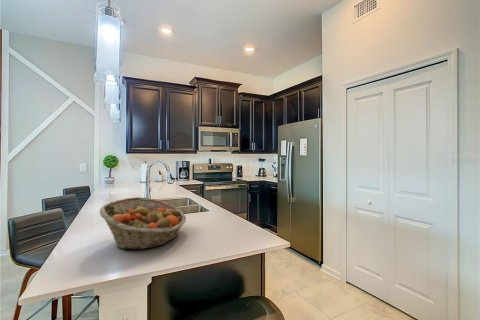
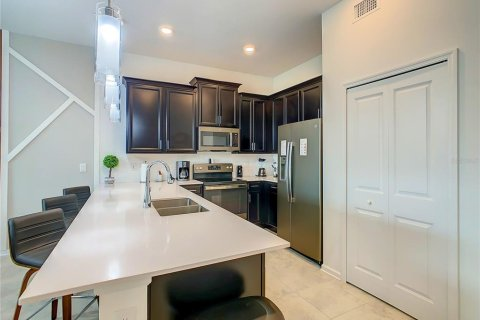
- fruit basket (146, 219)
